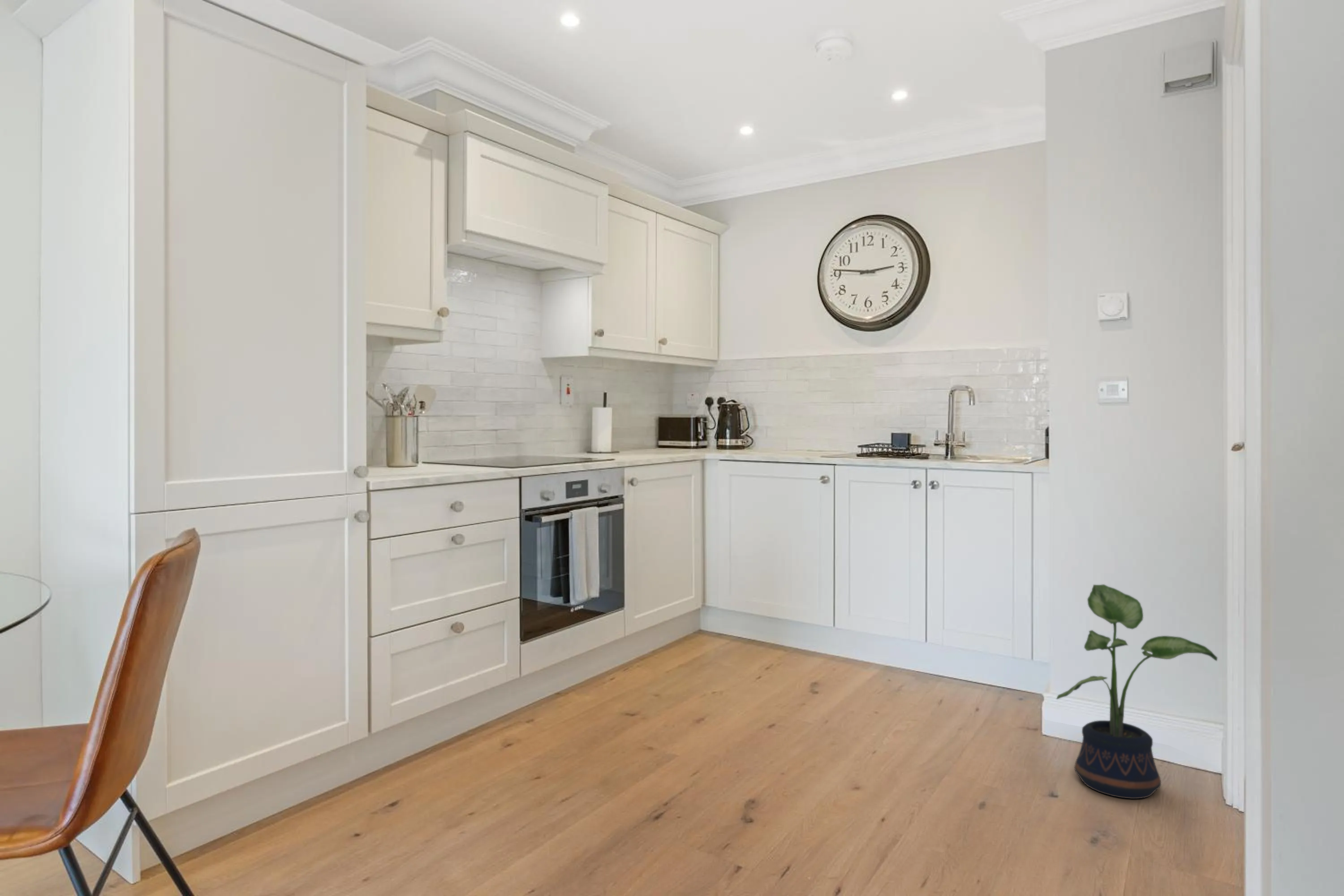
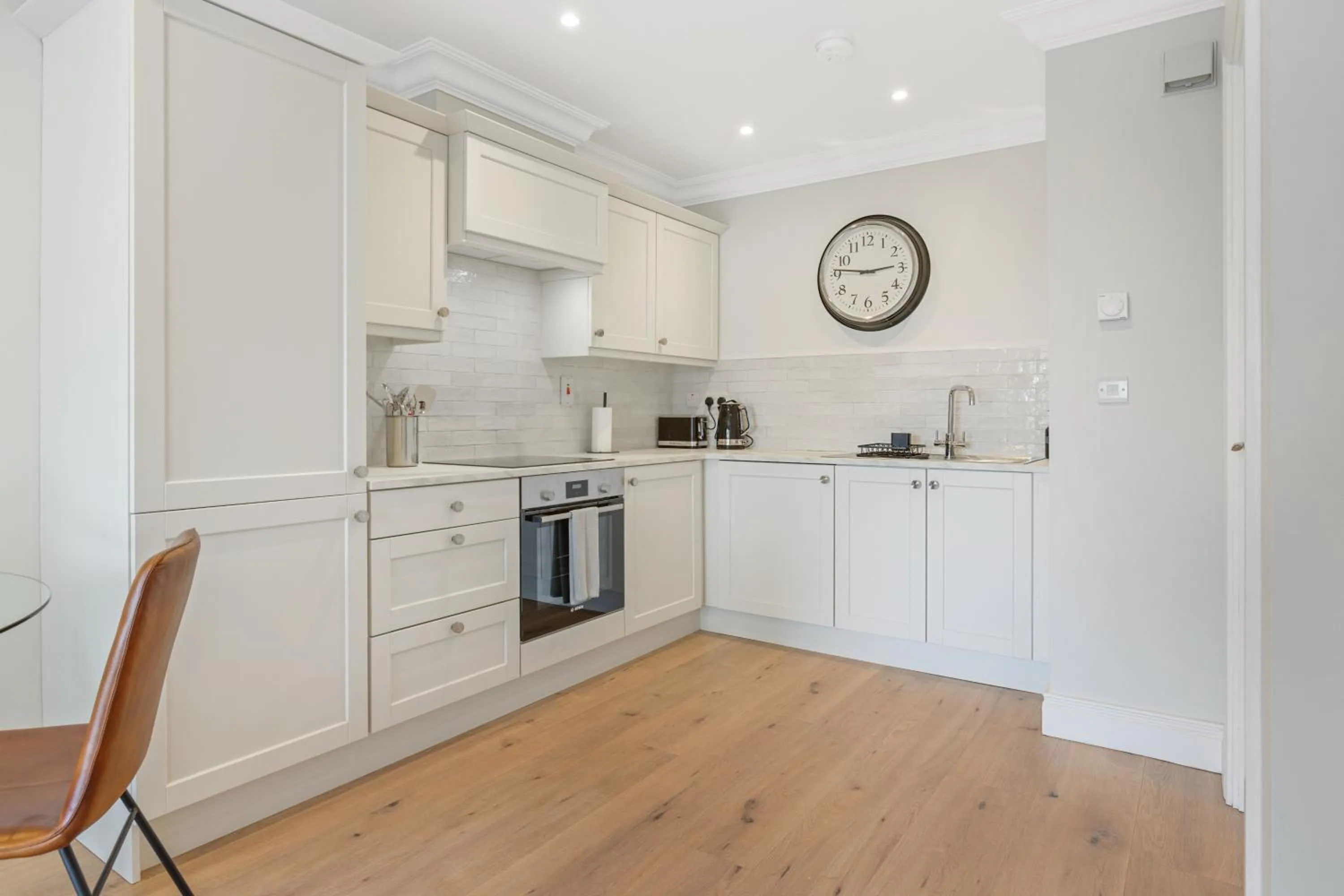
- potted plant (1127, 689)
